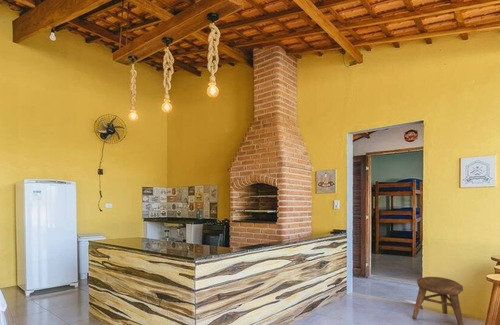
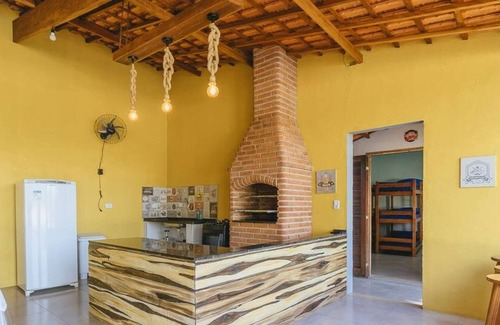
- stool (440, 301)
